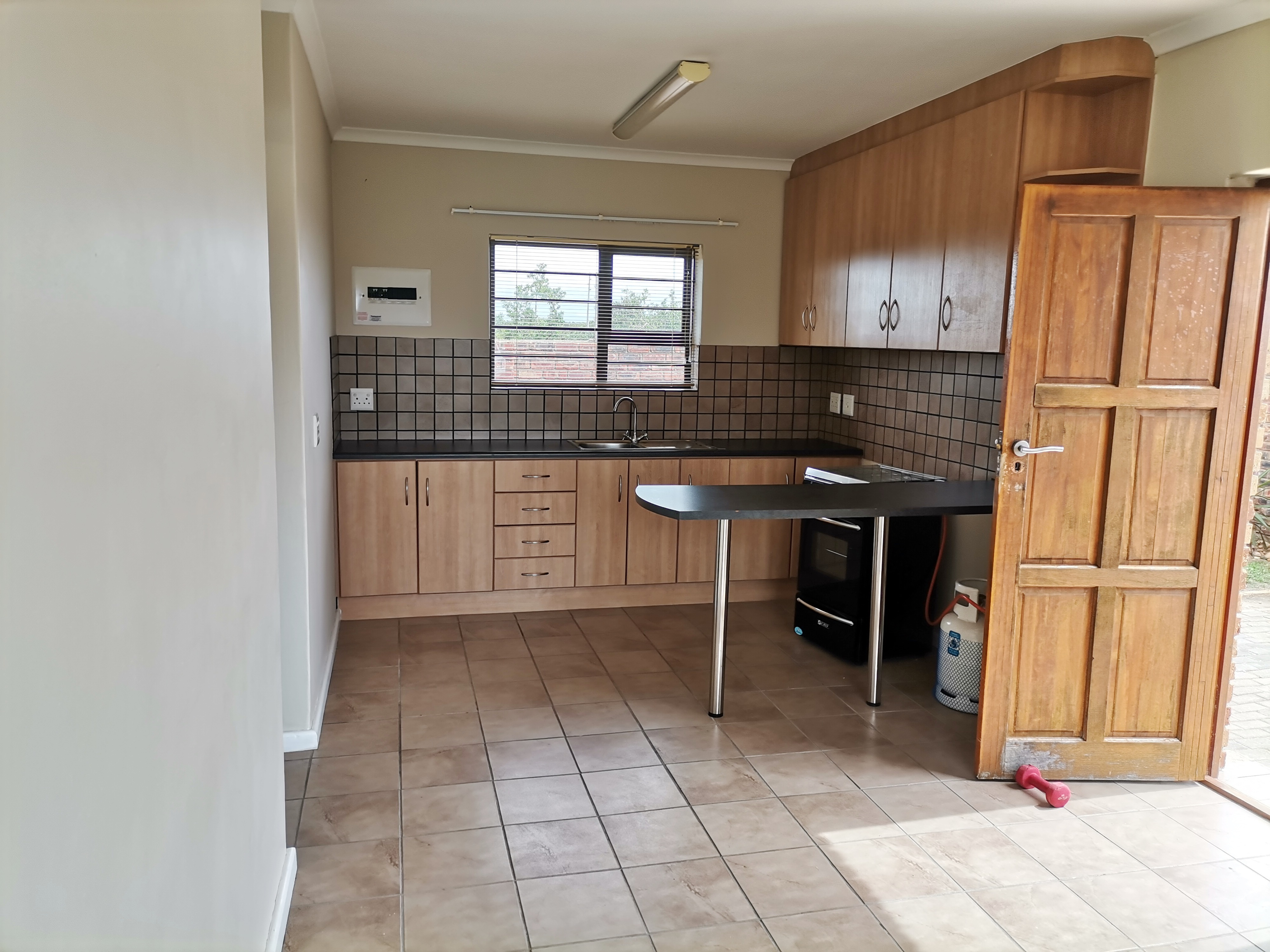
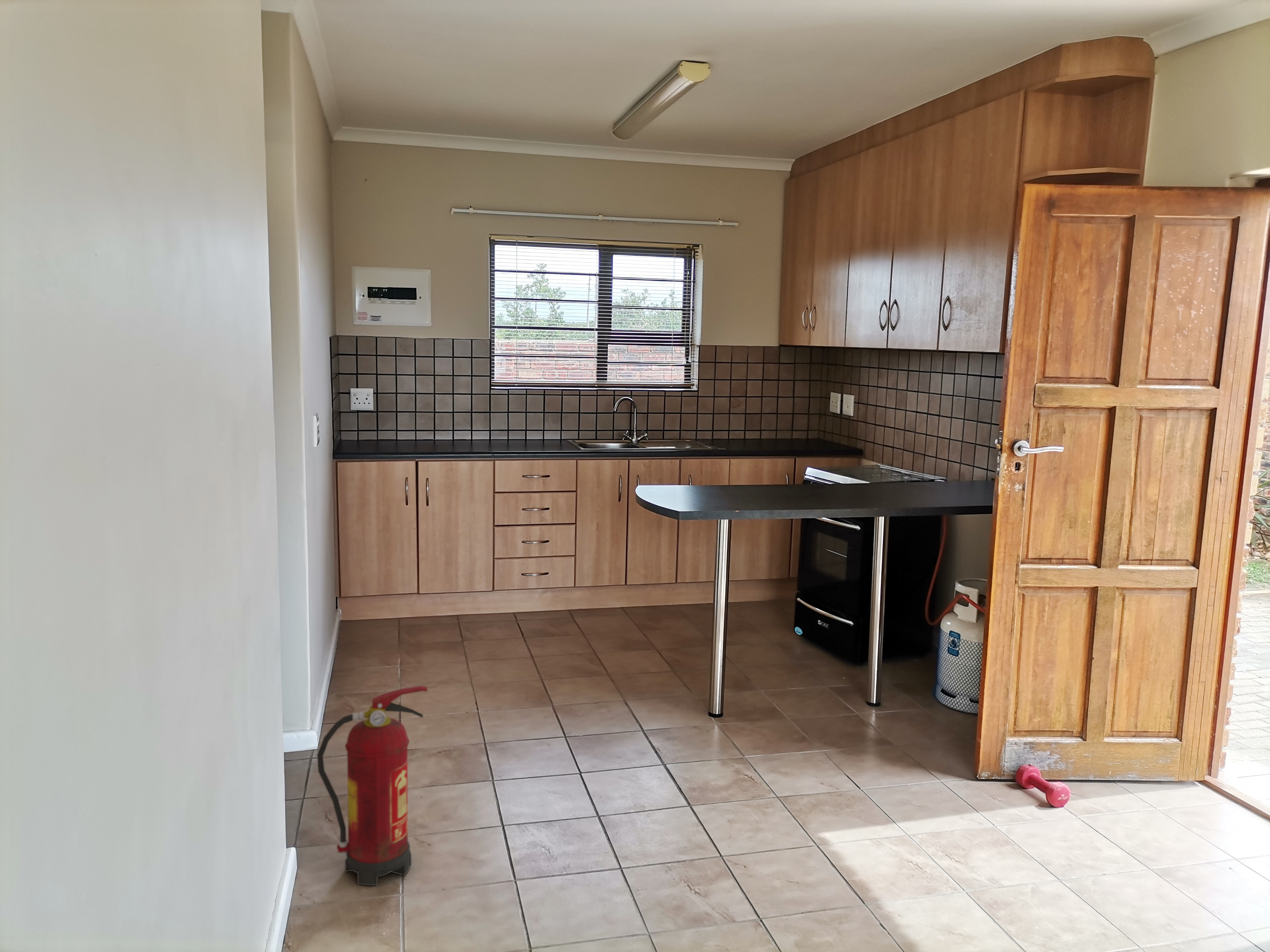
+ fire extinguisher (374, 780)
